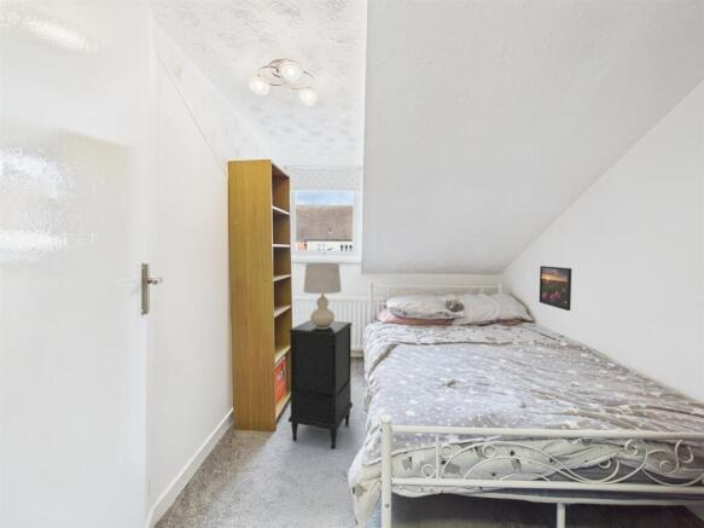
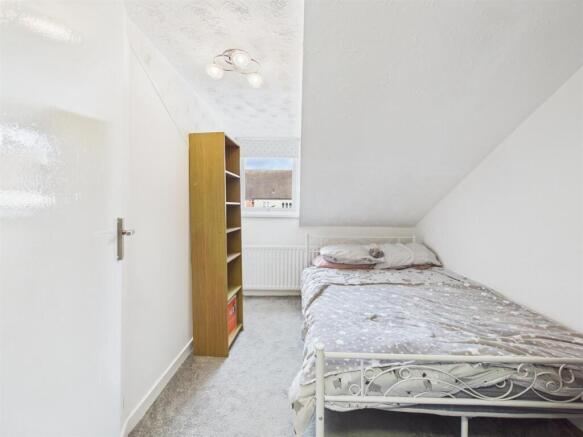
- table lamp (322, 295)
- nightstand (321, 379)
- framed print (553, 286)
